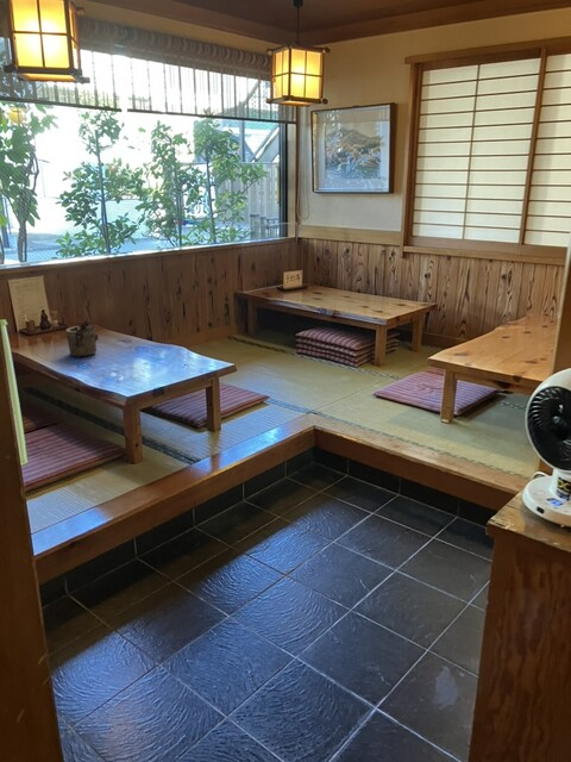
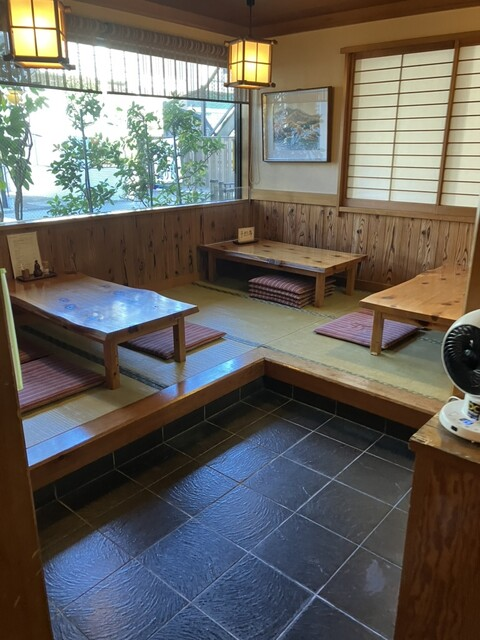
- teapot (82, 337)
